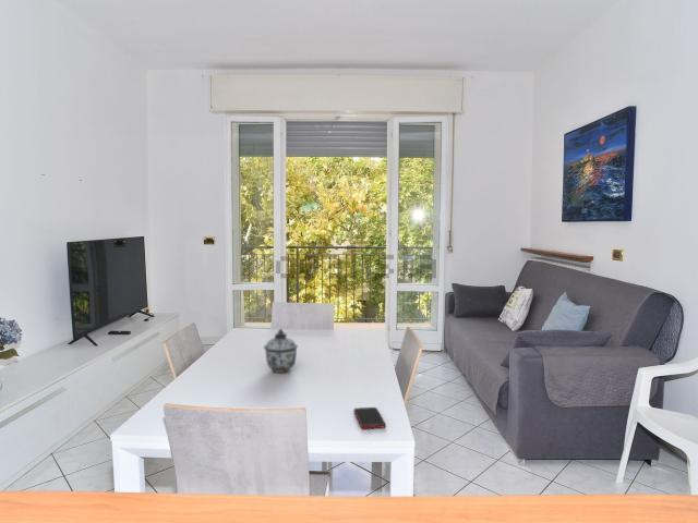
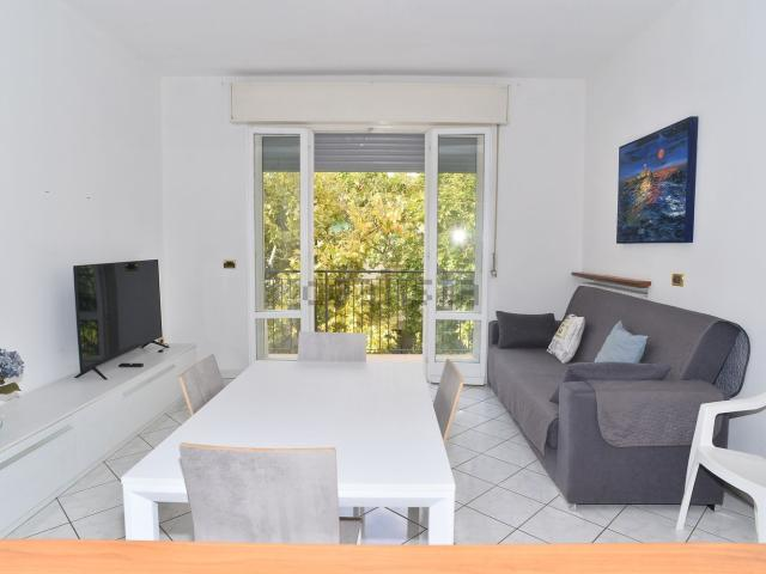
- cell phone (369, 417)
- lidded jar (280, 349)
